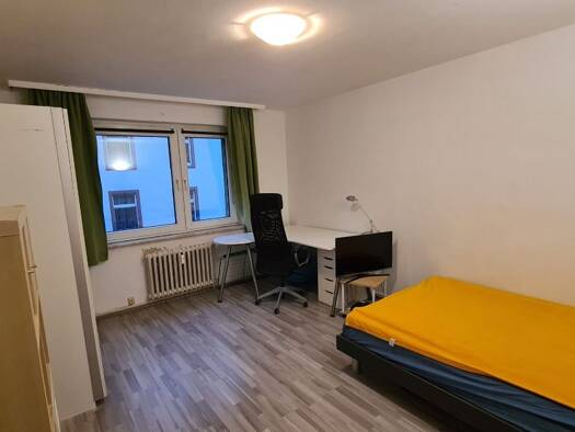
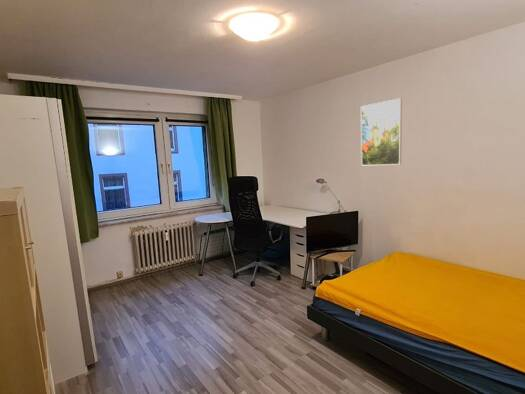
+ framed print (380, 134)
